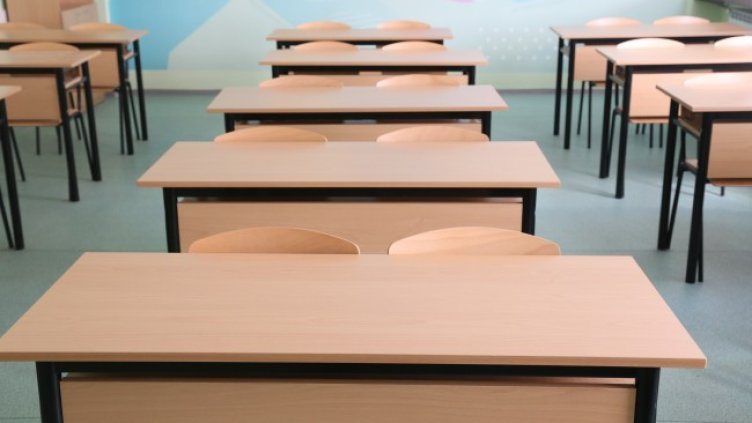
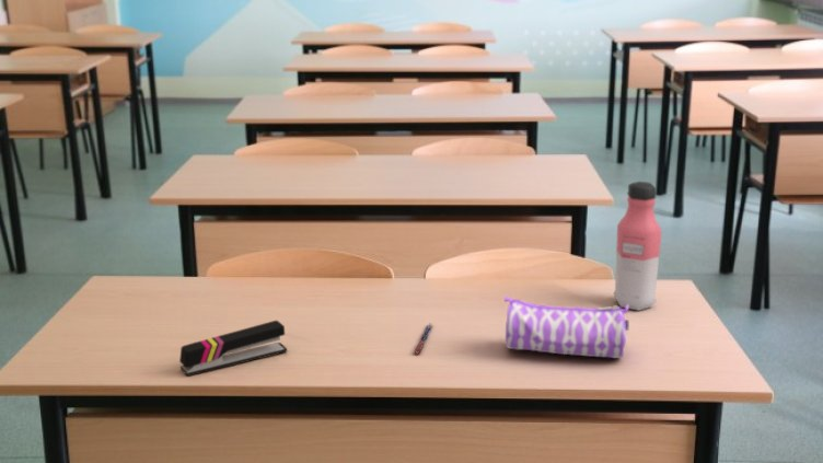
+ pen (424, 337)
+ water bottle (638, 244)
+ pencil case (566, 327)
+ stapler (233, 347)
